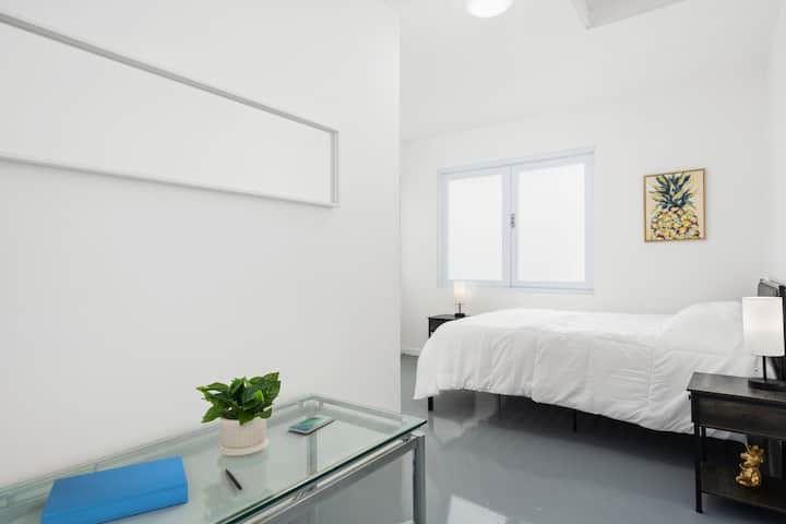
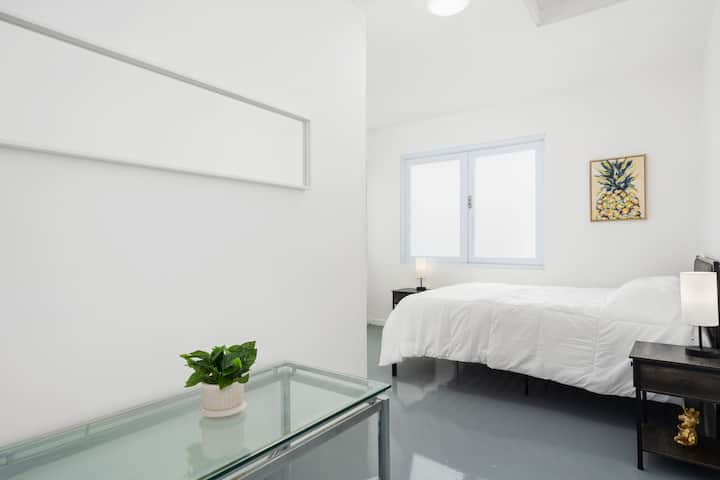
- book (120, 490)
- smartphone (312, 422)
- pen (233, 477)
